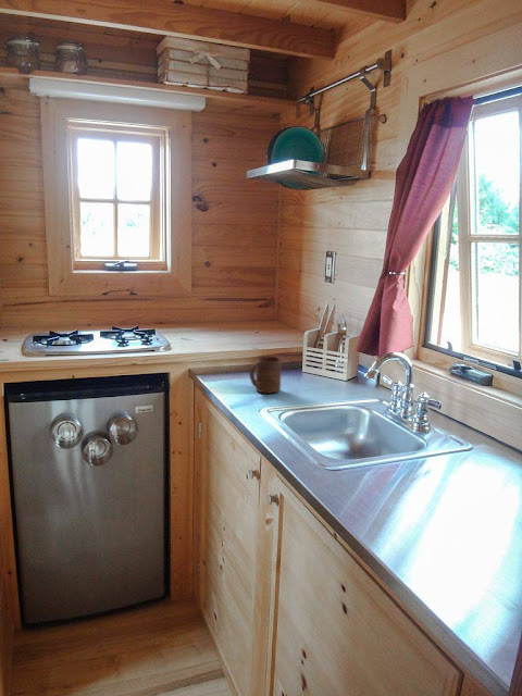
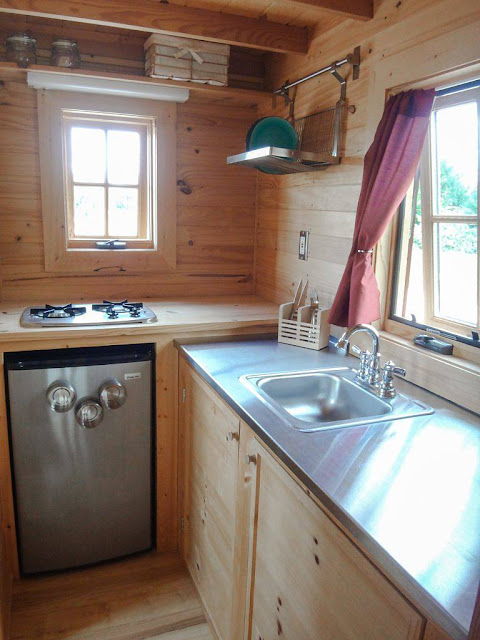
- cup (265, 375)
